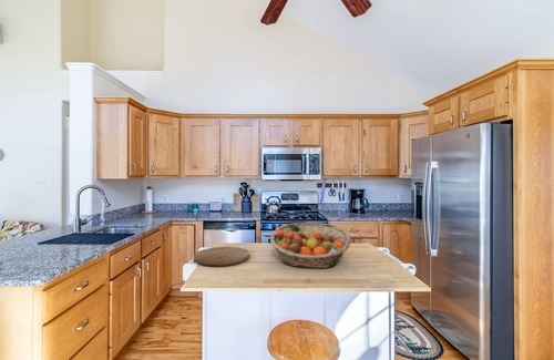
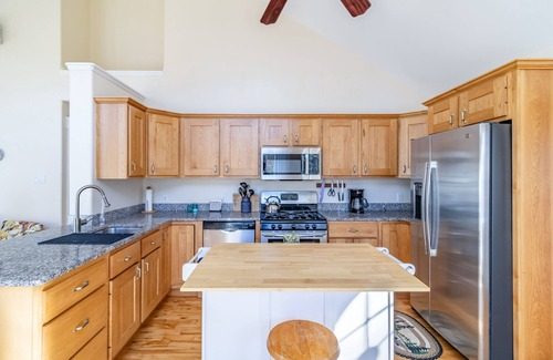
- fruit basket (309, 244)
- cutting board (222, 255)
